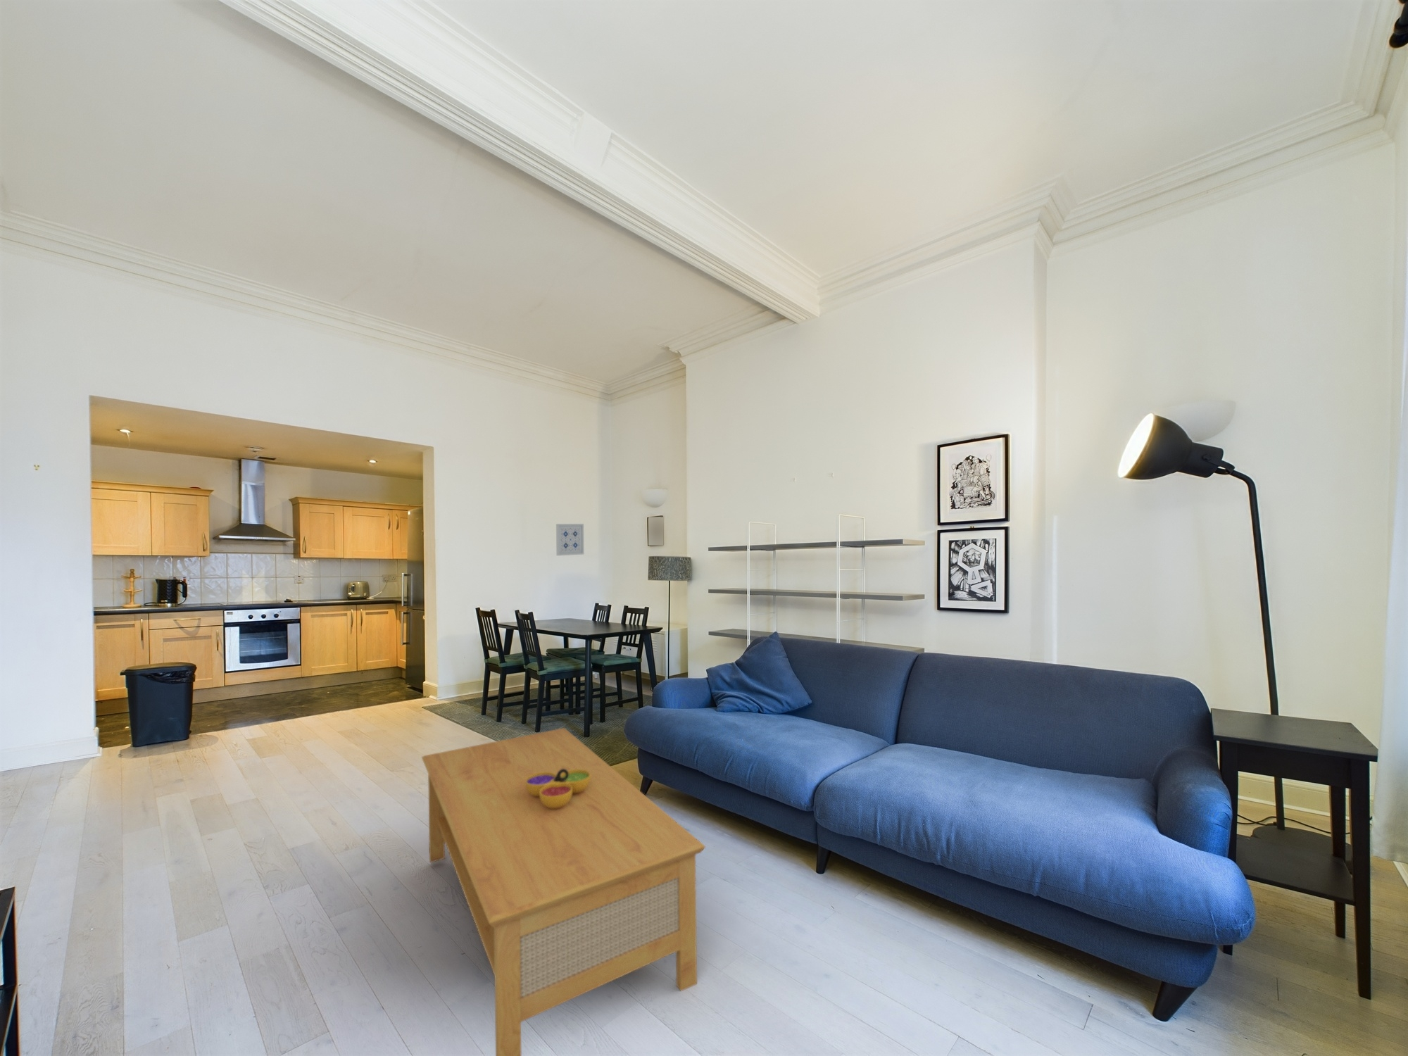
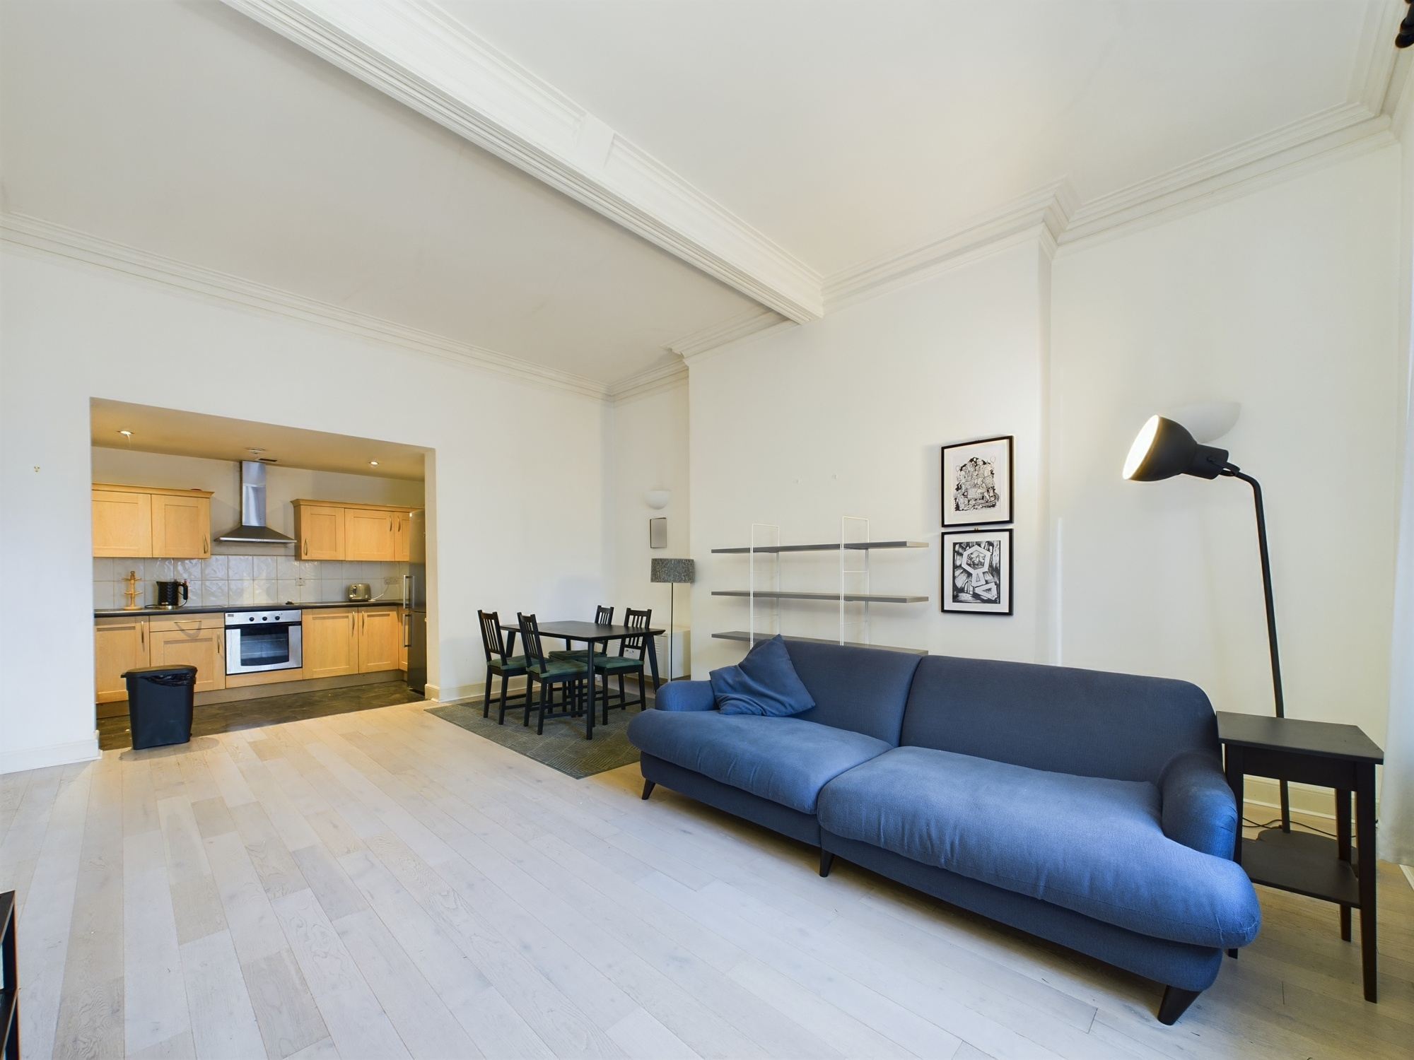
- decorative bowl (557, 784)
- wall art (570, 539)
- coffee table (540, 853)
